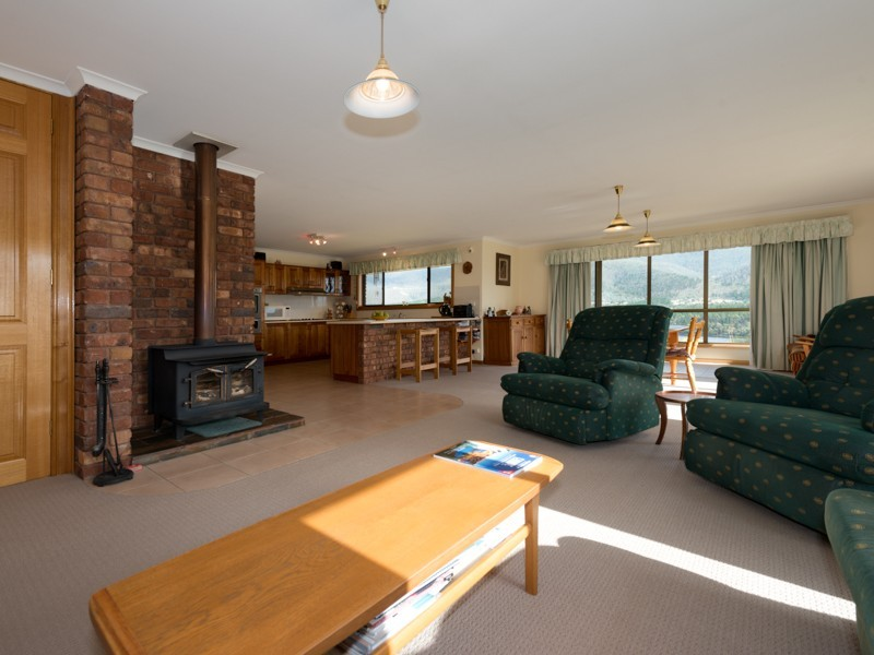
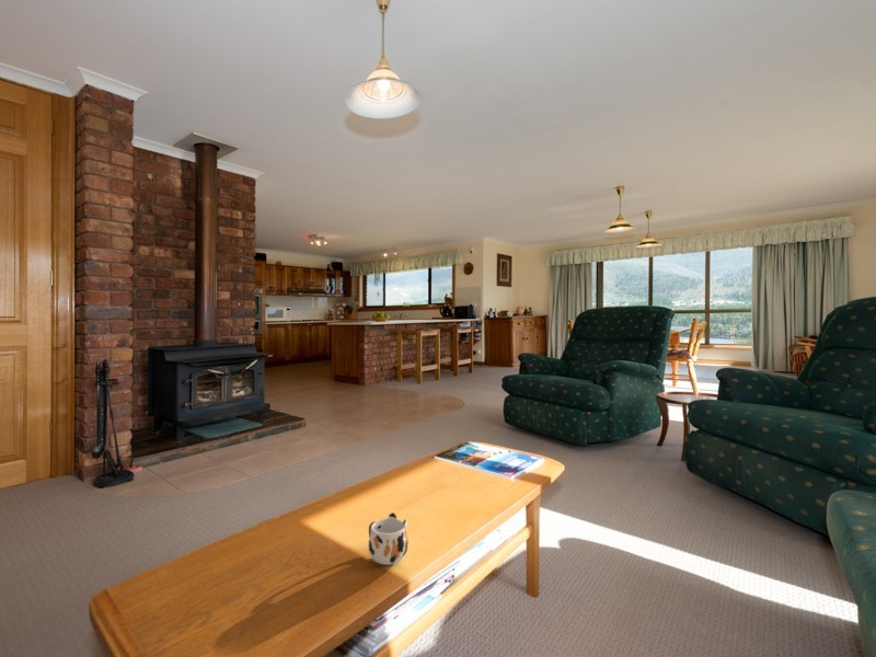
+ mug (384, 537)
